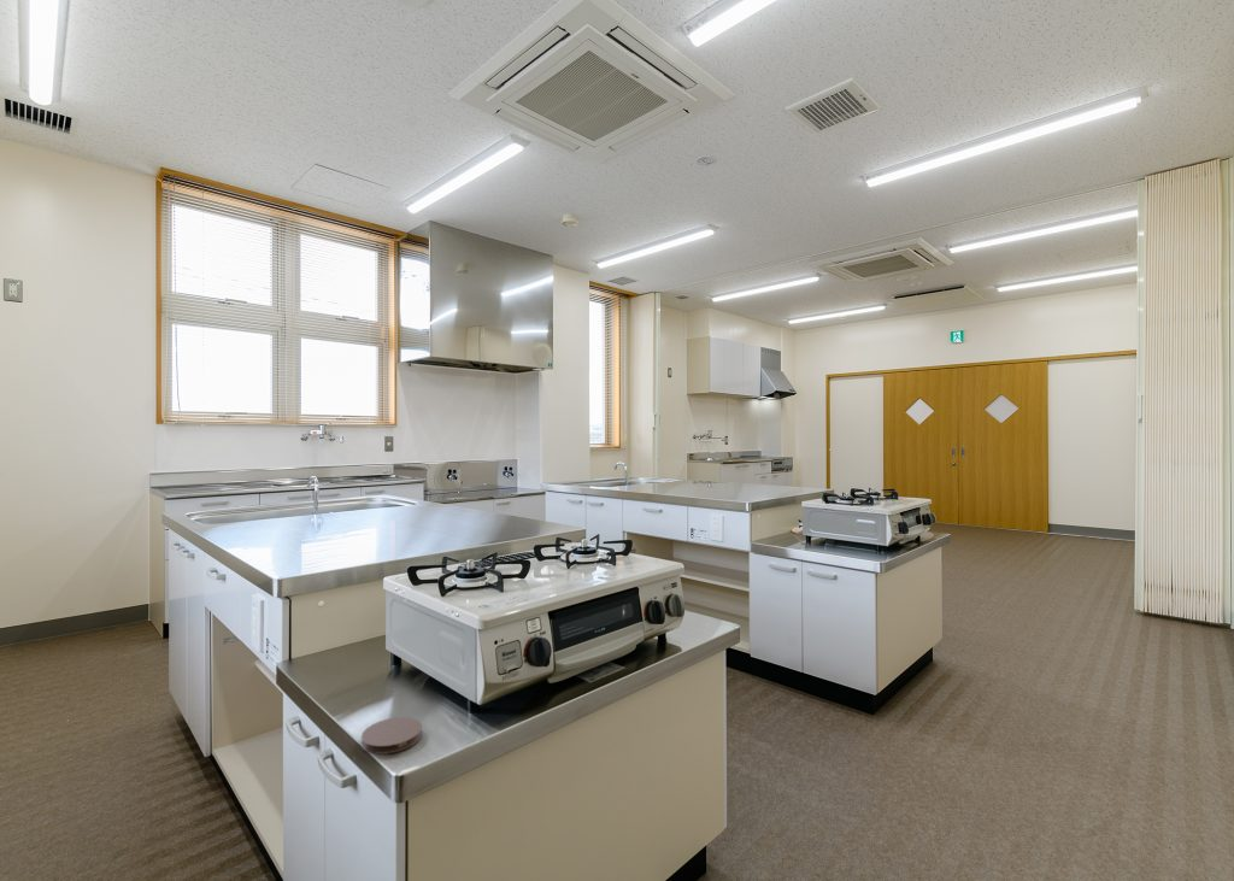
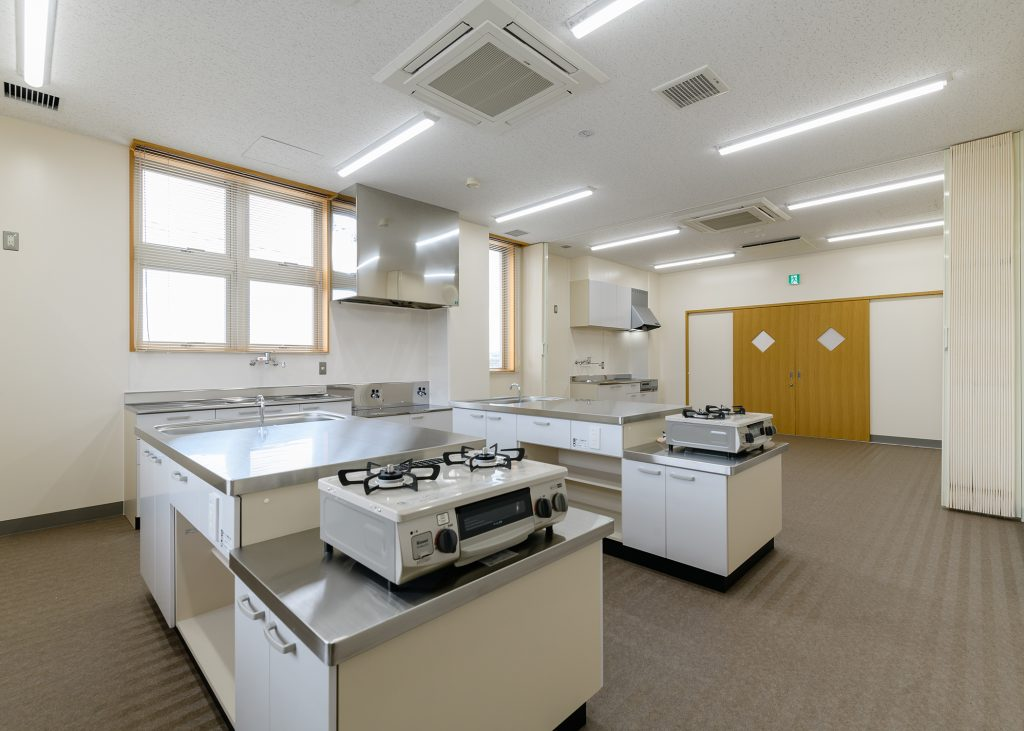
- coaster (392, 734)
